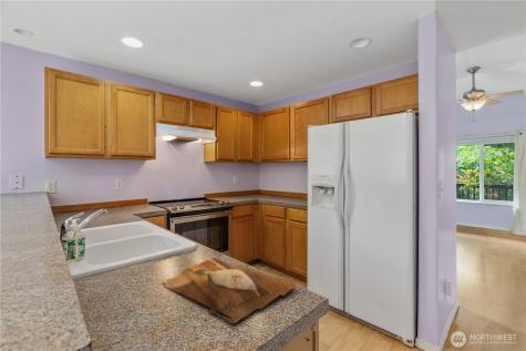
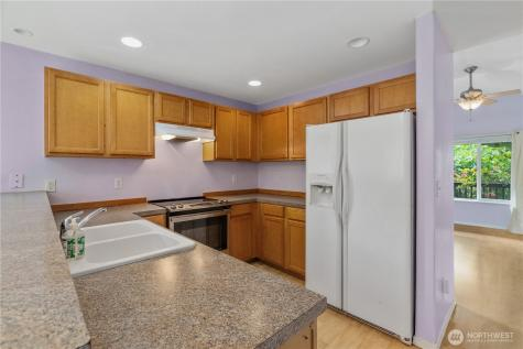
- cutting board (227, 277)
